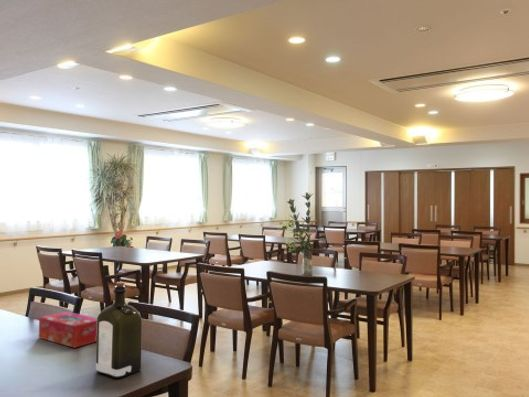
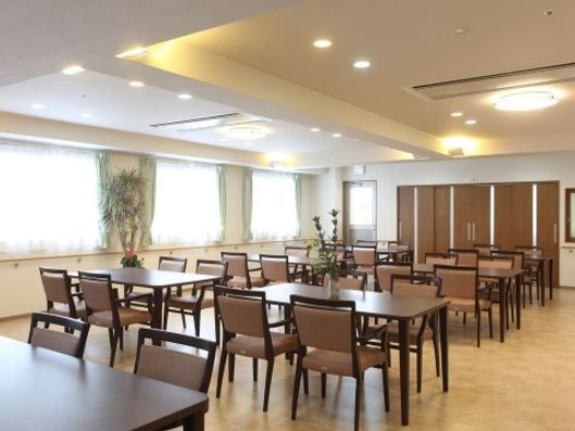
- tissue box (70, 328)
- liquor (119, 326)
